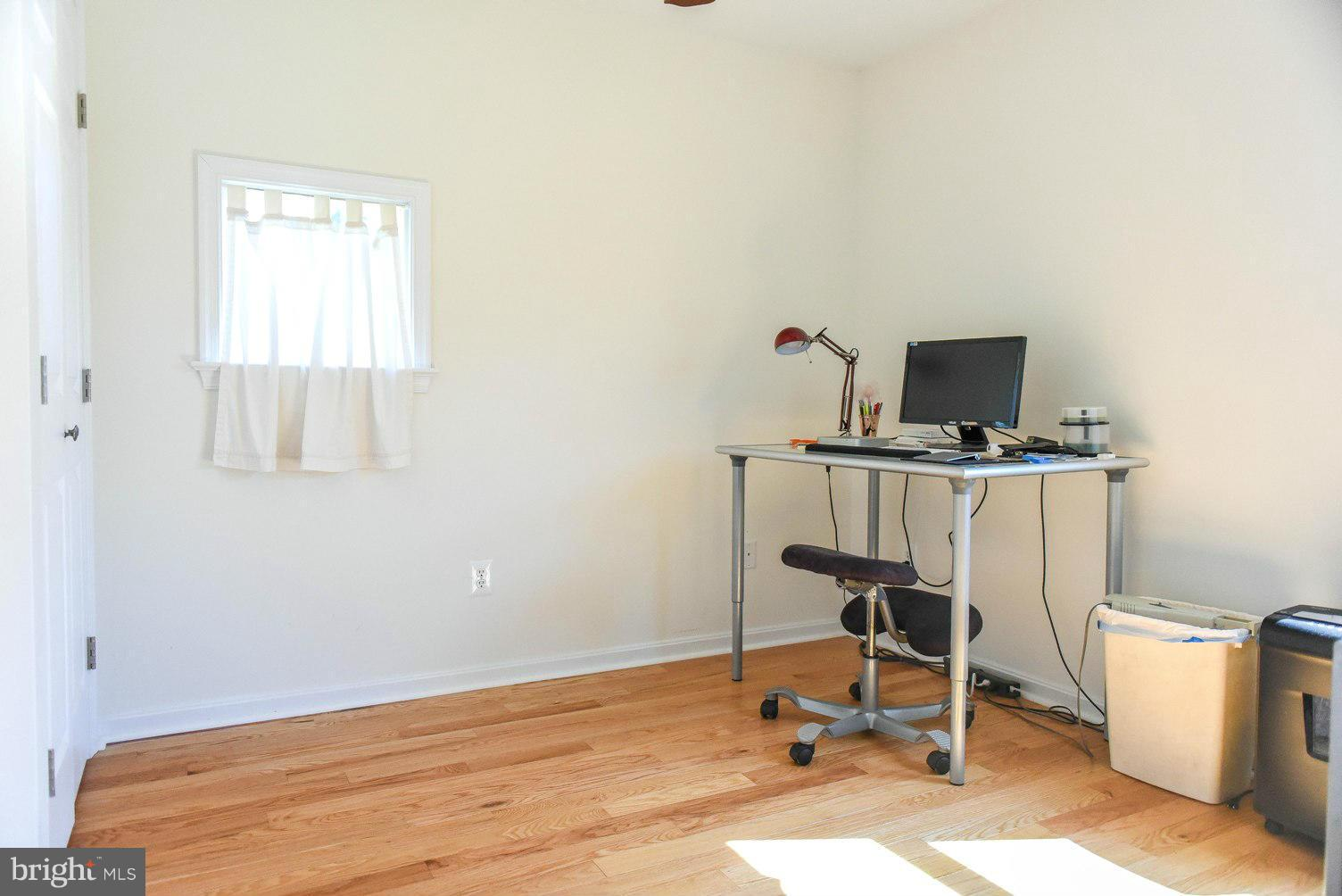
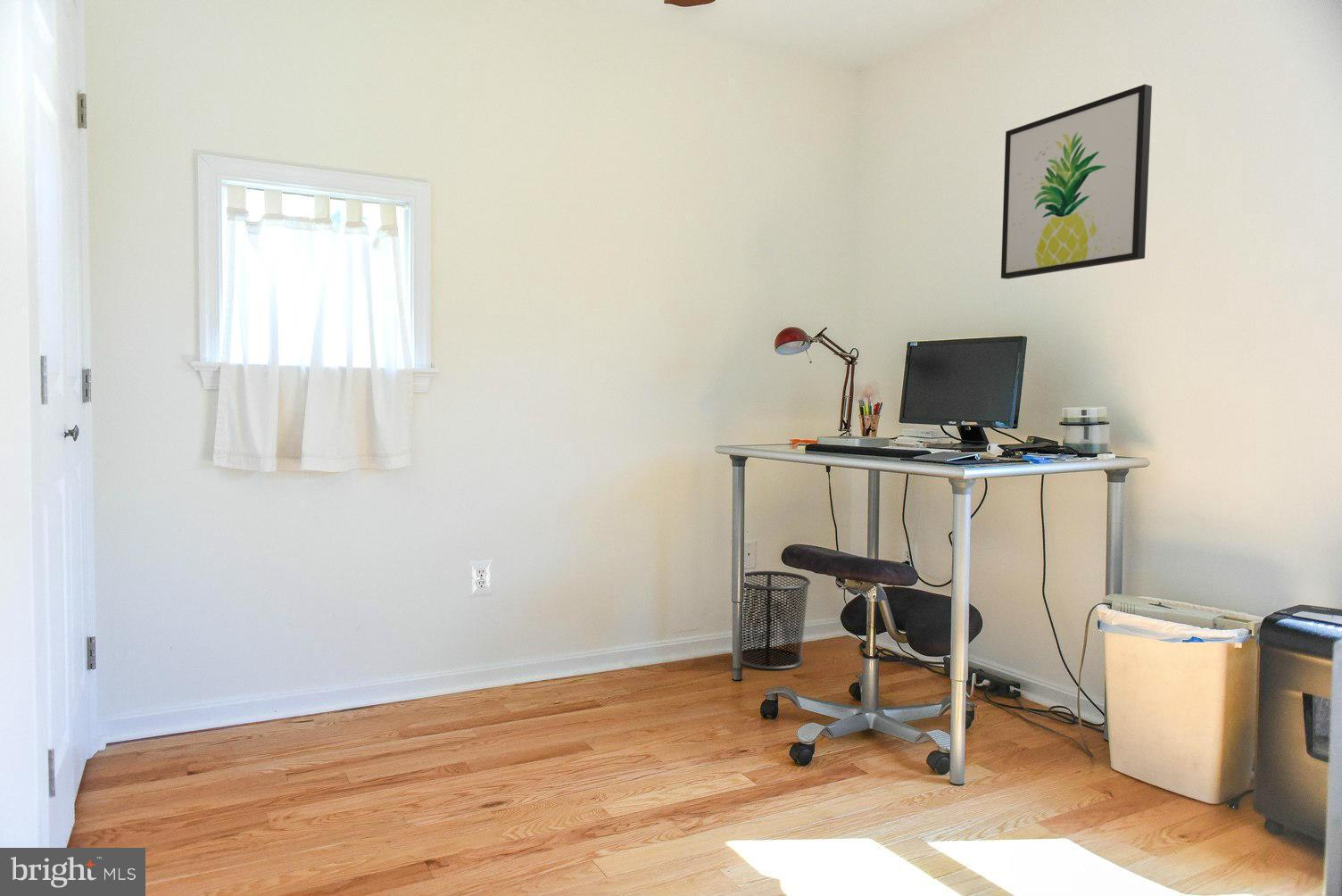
+ waste bin (770, 619)
+ wall art (1070, 190)
